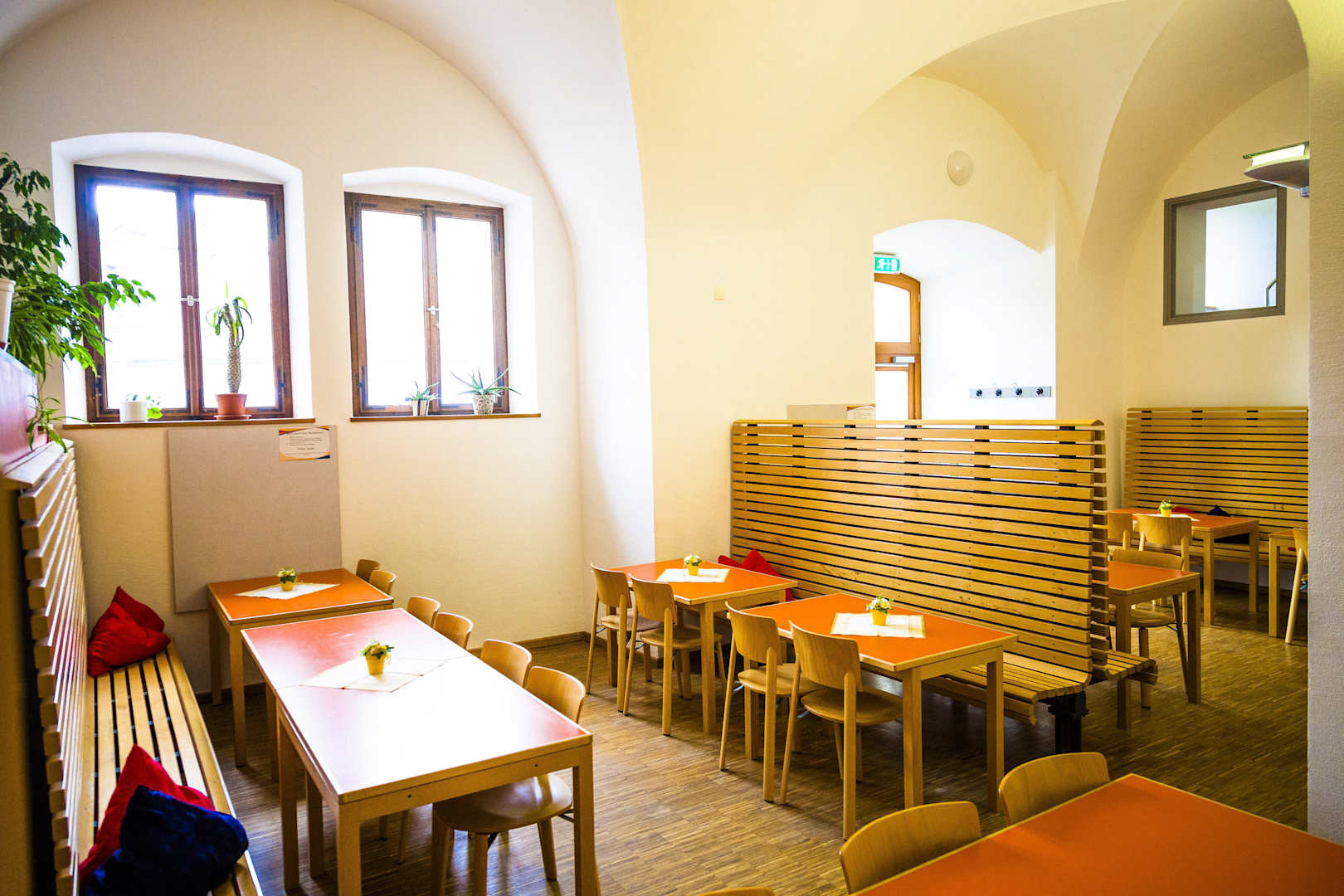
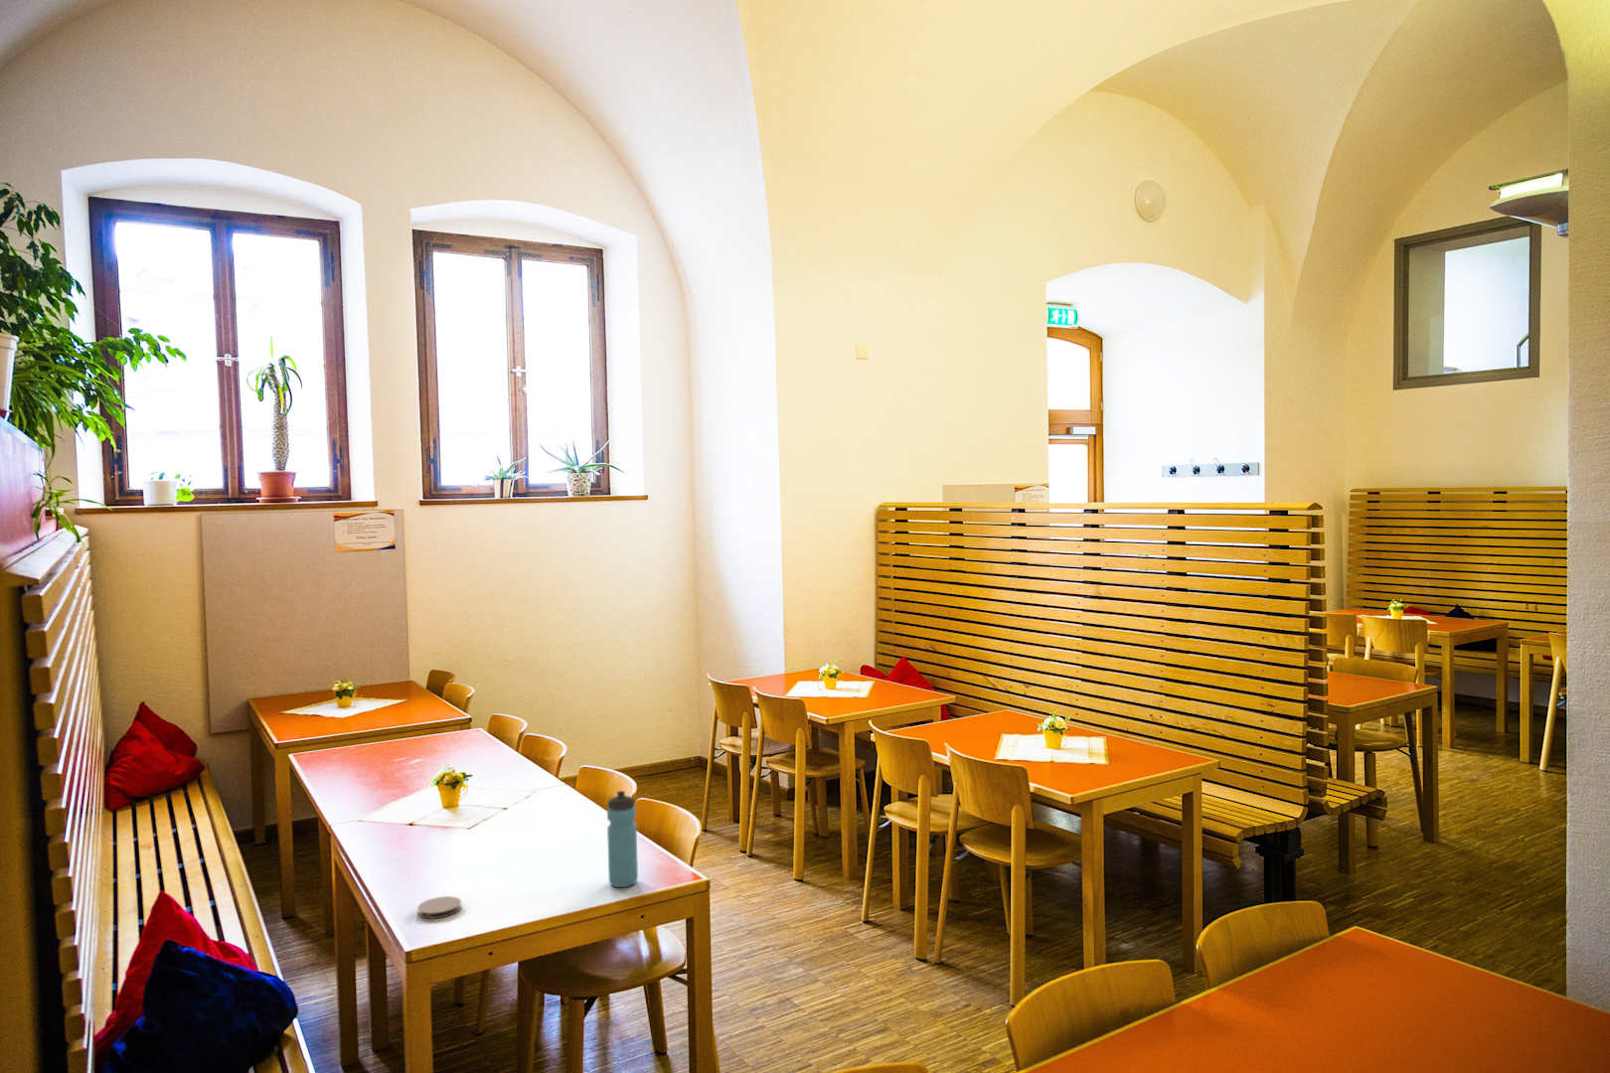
+ water bottle (622, 837)
+ coaster (440, 907)
